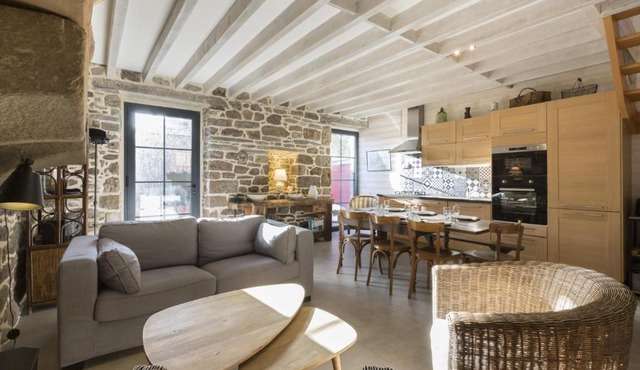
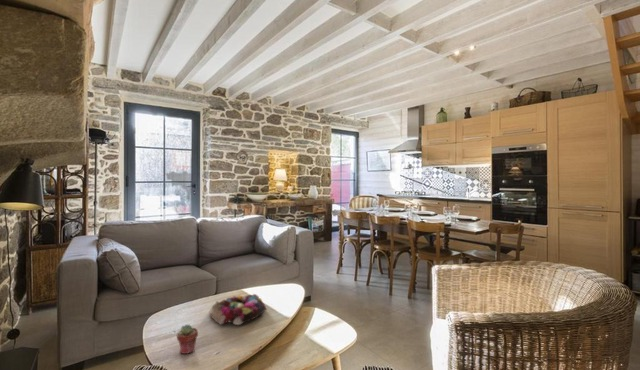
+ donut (238, 306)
+ potted succulent (187, 337)
